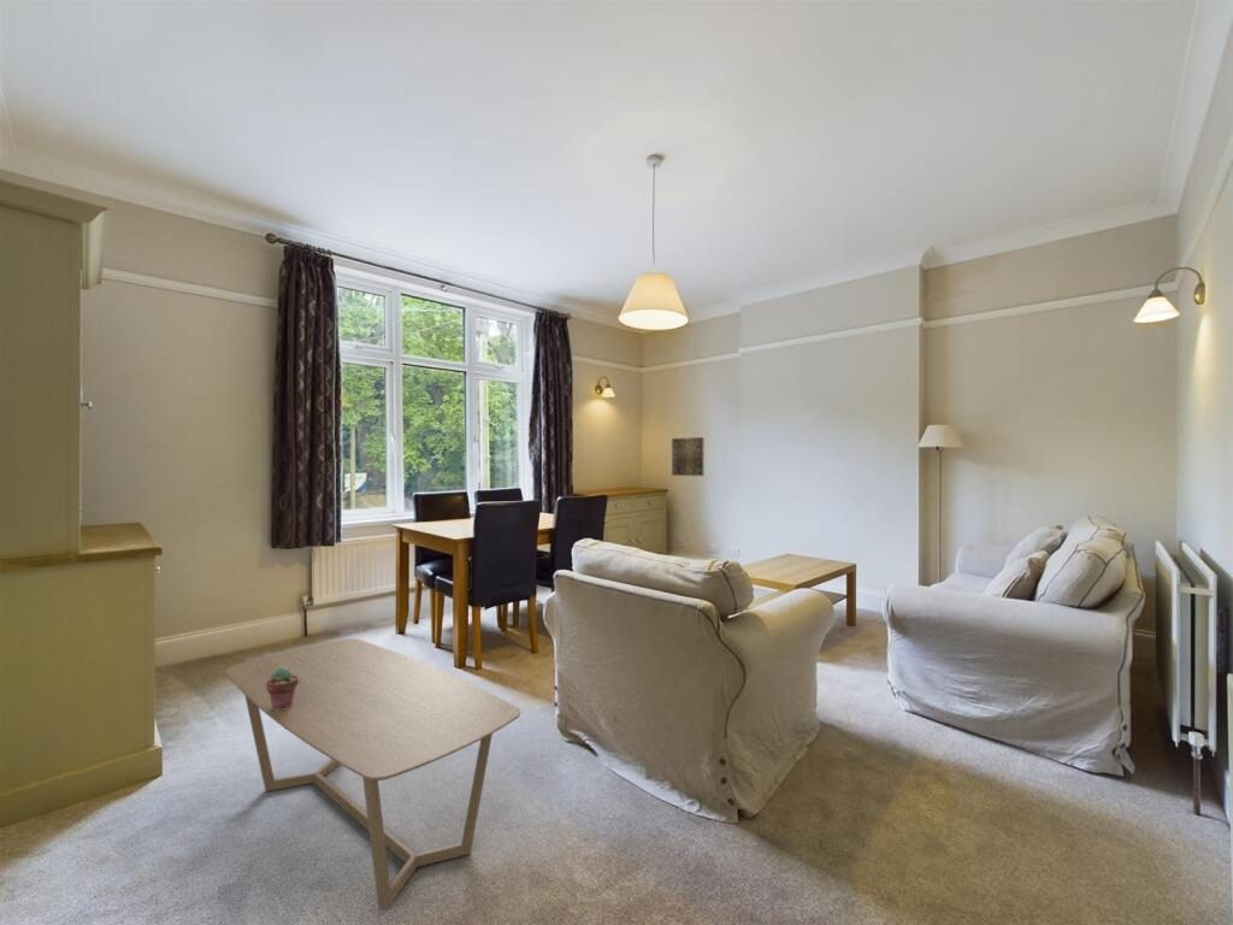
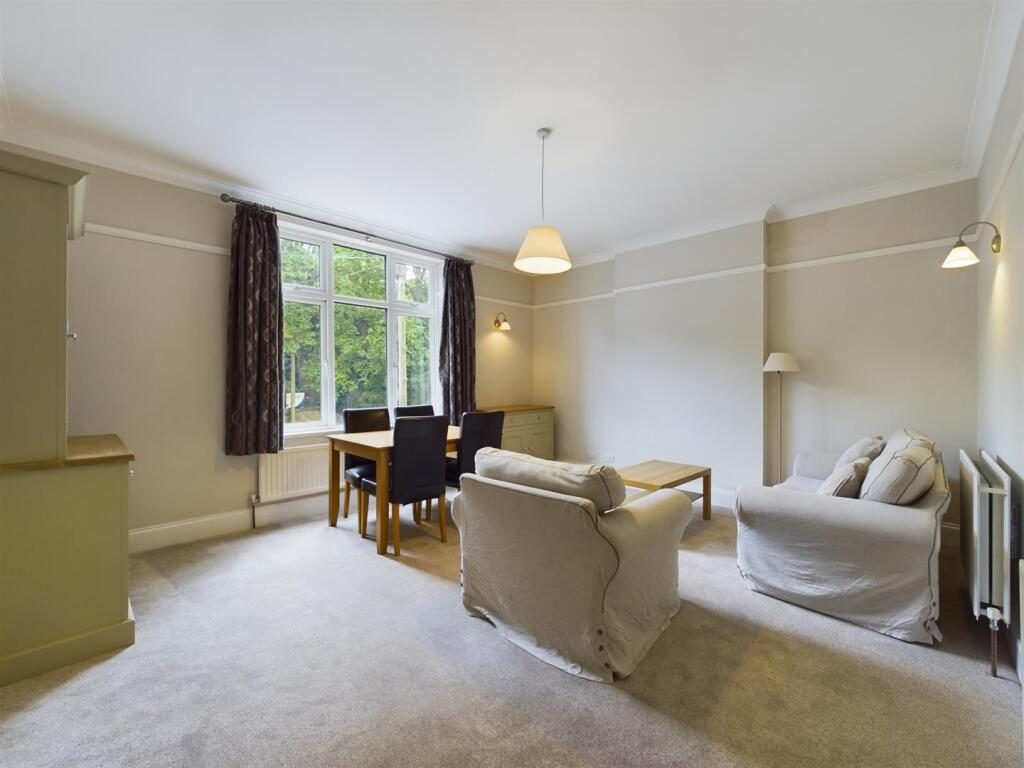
- wall art (686, 456)
- coffee table (359, 753)
- potted succulent (282, 685)
